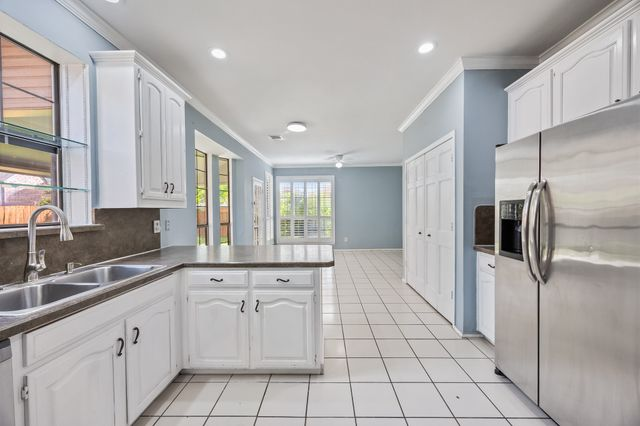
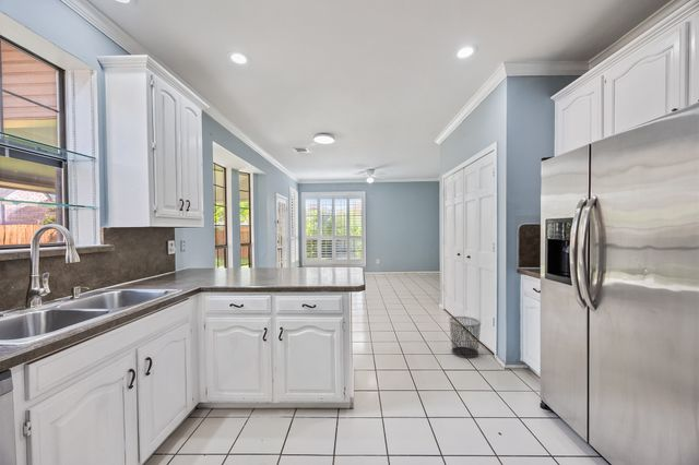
+ trash can (464, 336)
